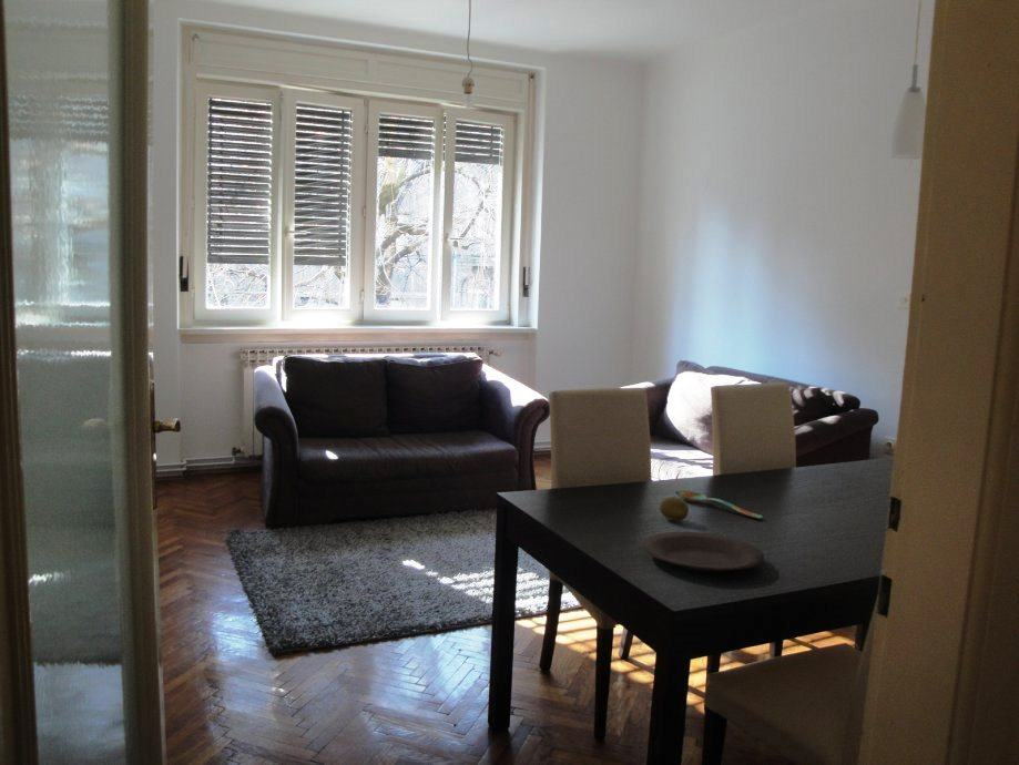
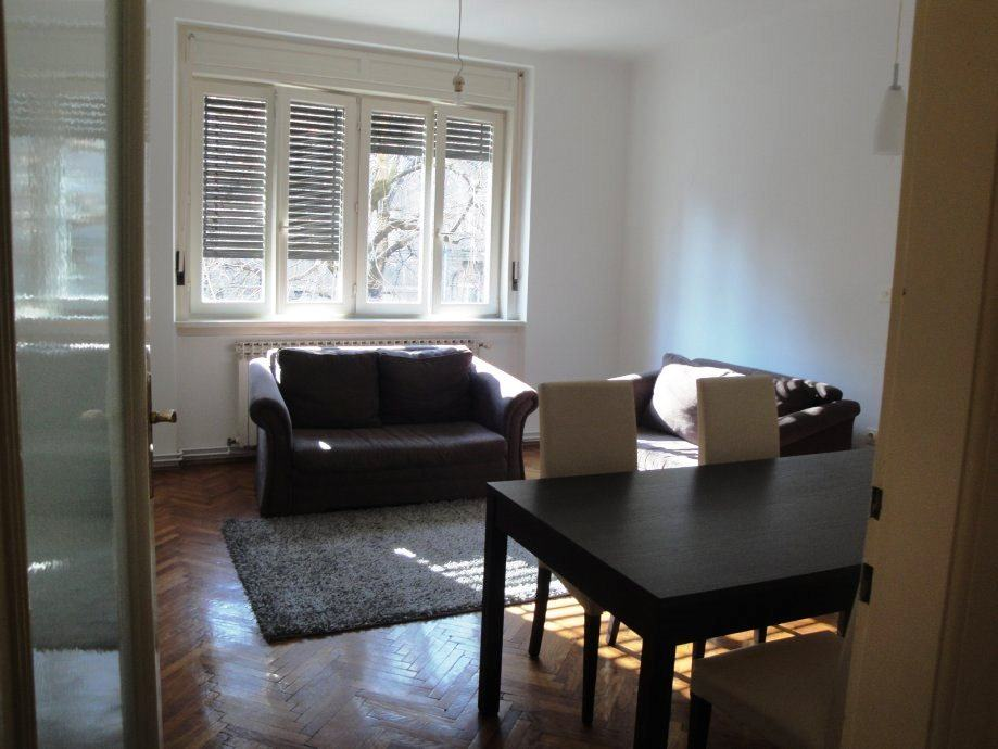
- fruit (674, 508)
- spoon (717, 501)
- plate (701, 554)
